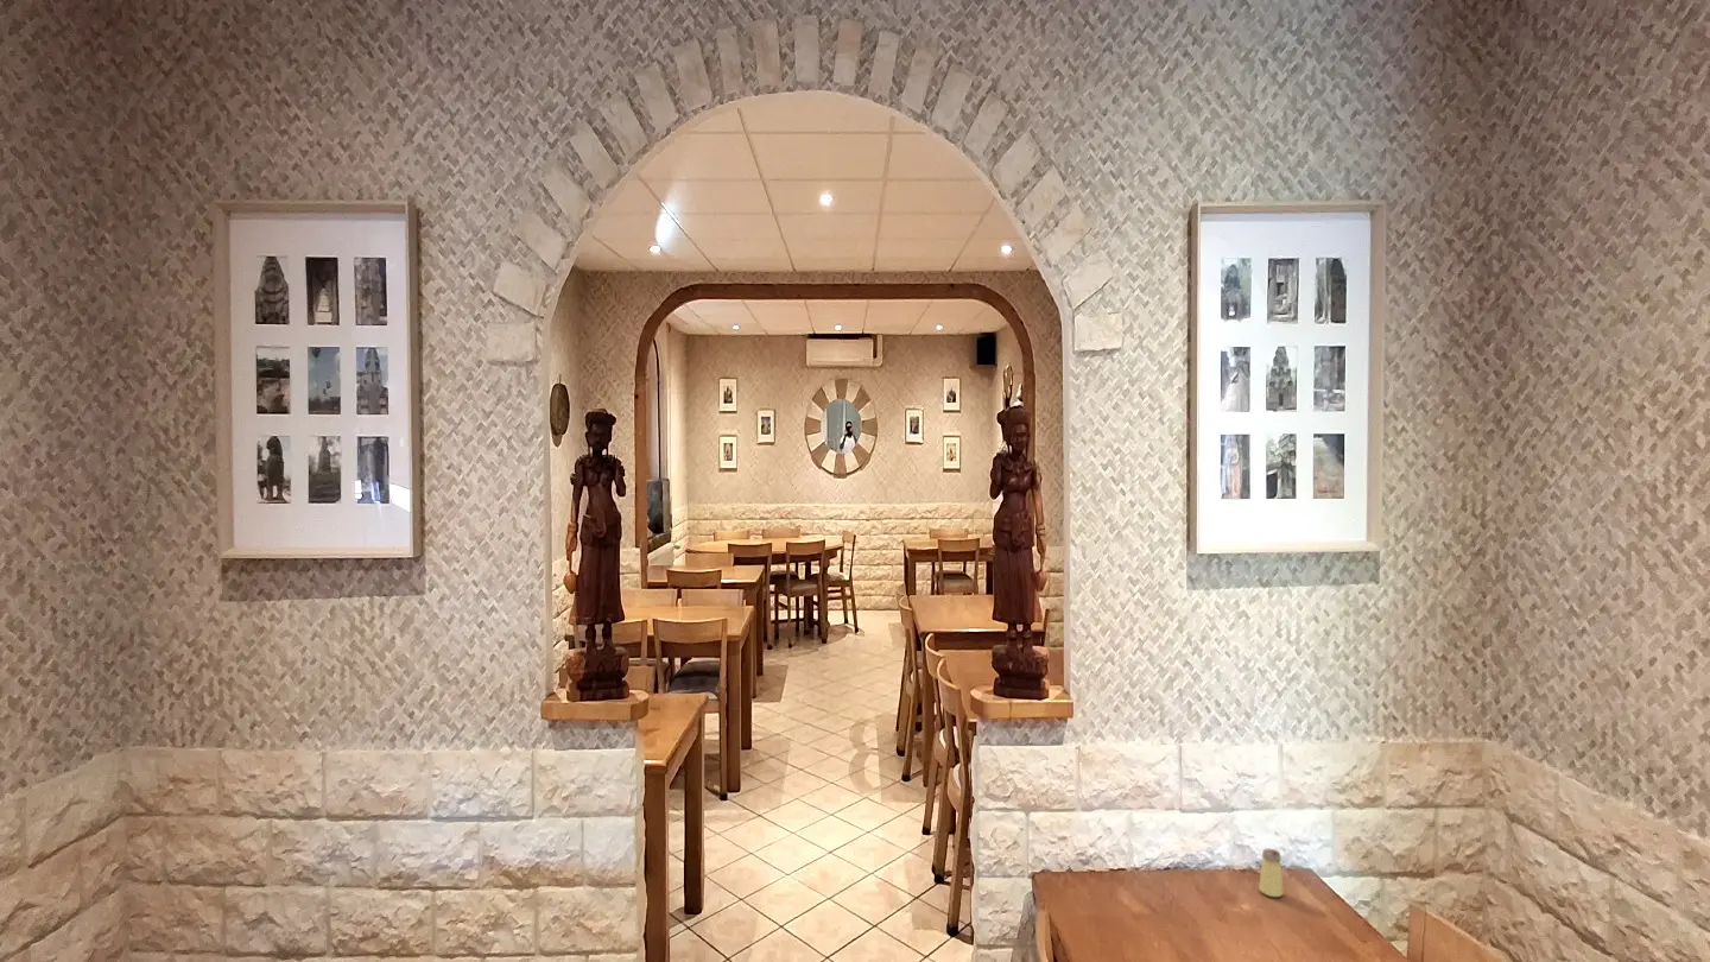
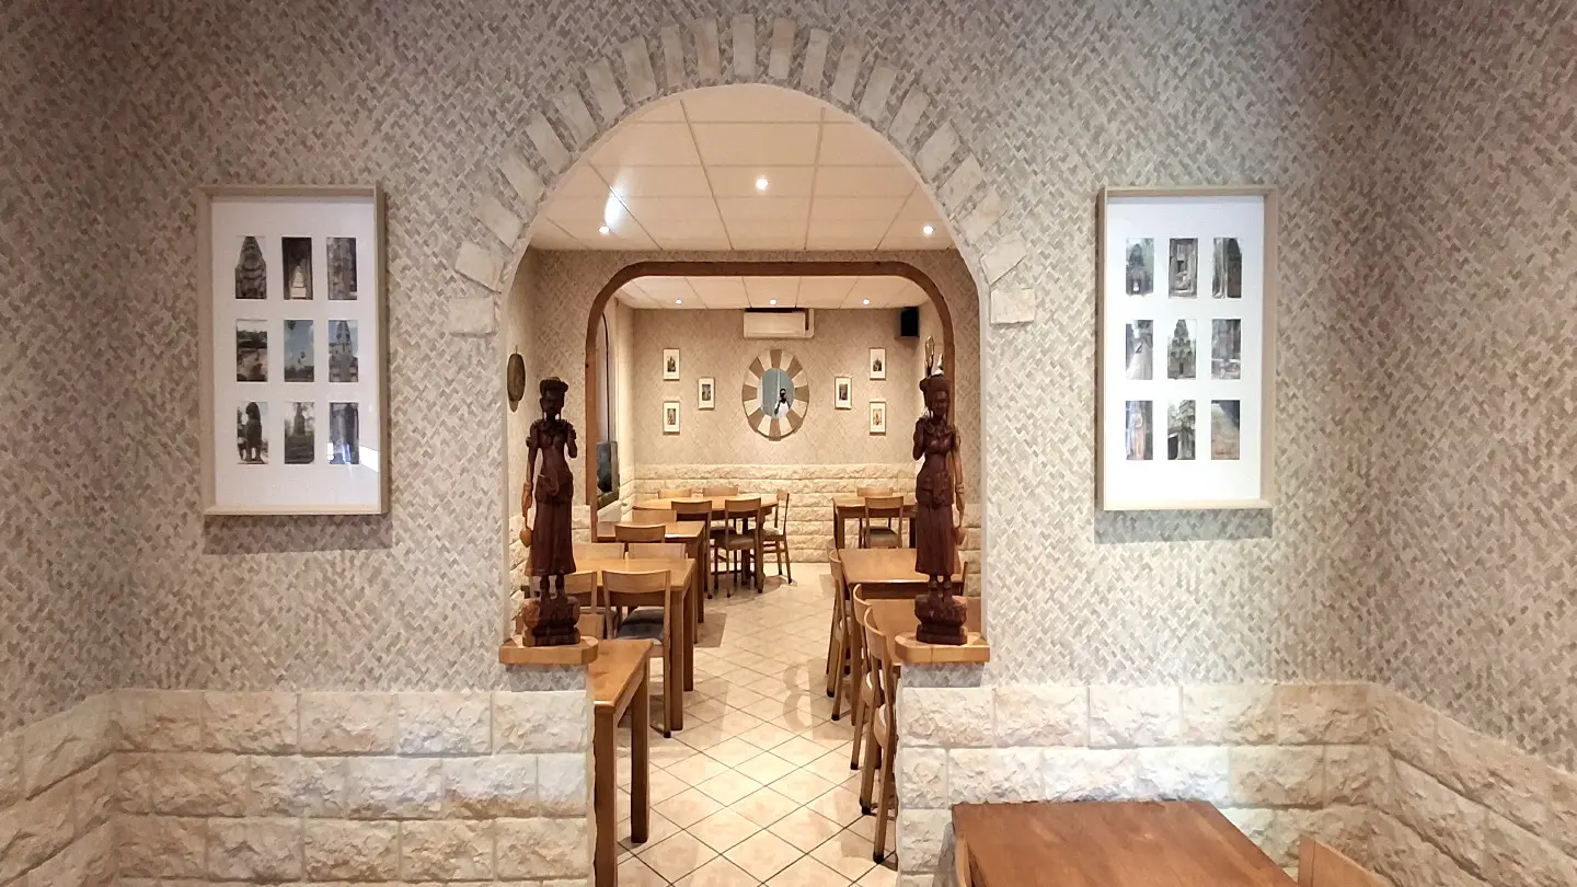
- saltshaker (1271, 871)
